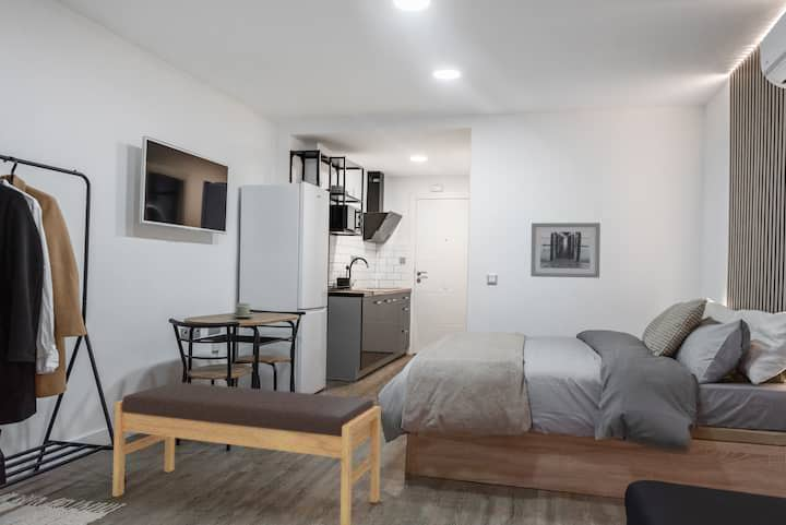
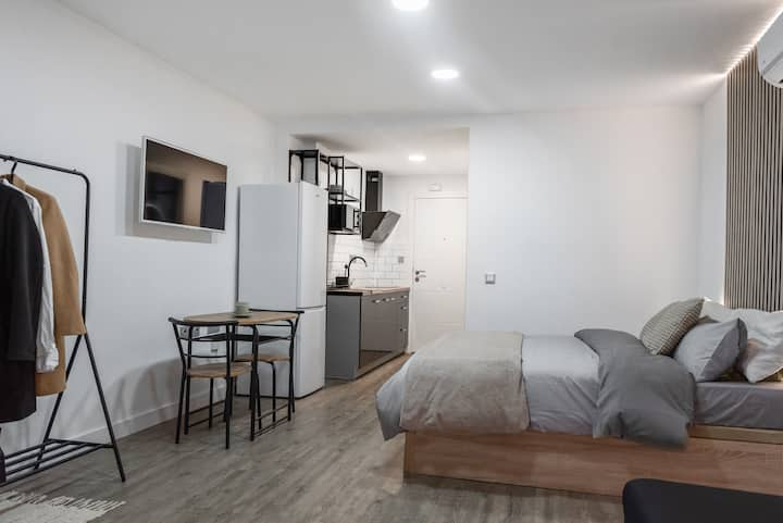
- wall art (564, 250)
- bench (247, 445)
